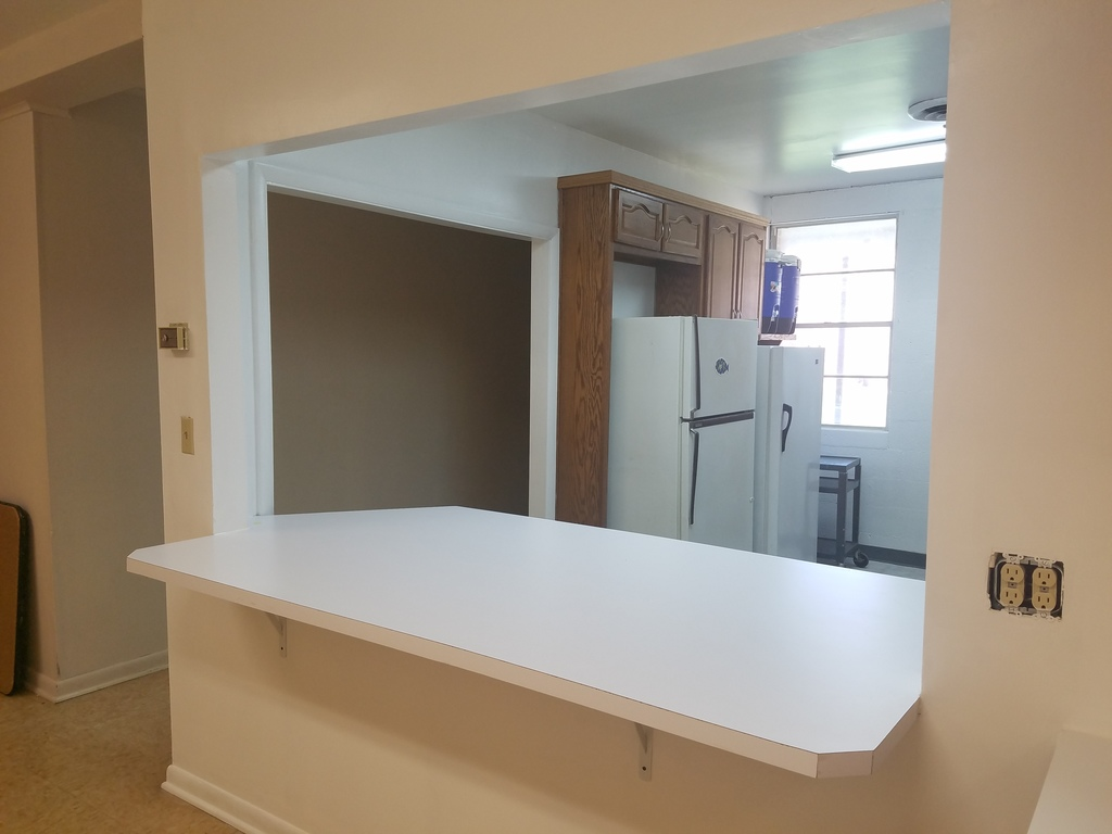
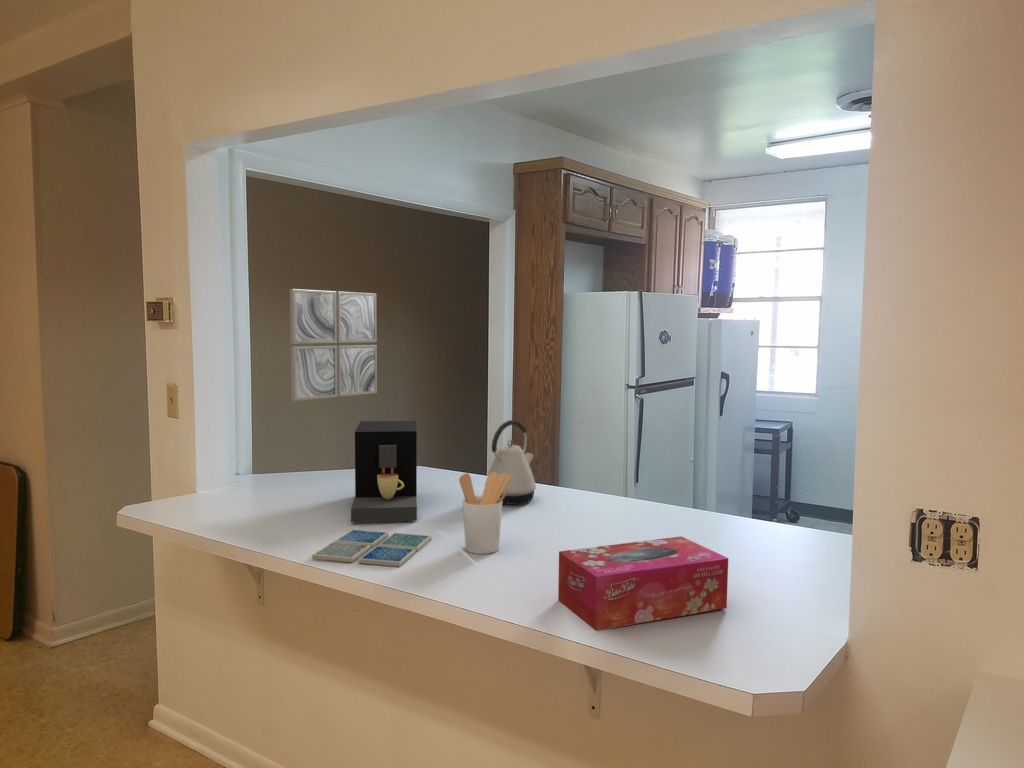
+ drink coaster (374, 547)
+ tissue box (642, 579)
+ kettle (511, 460)
+ coffee maker (386, 468)
+ utensil holder (487, 510)
+ wall art (336, 342)
